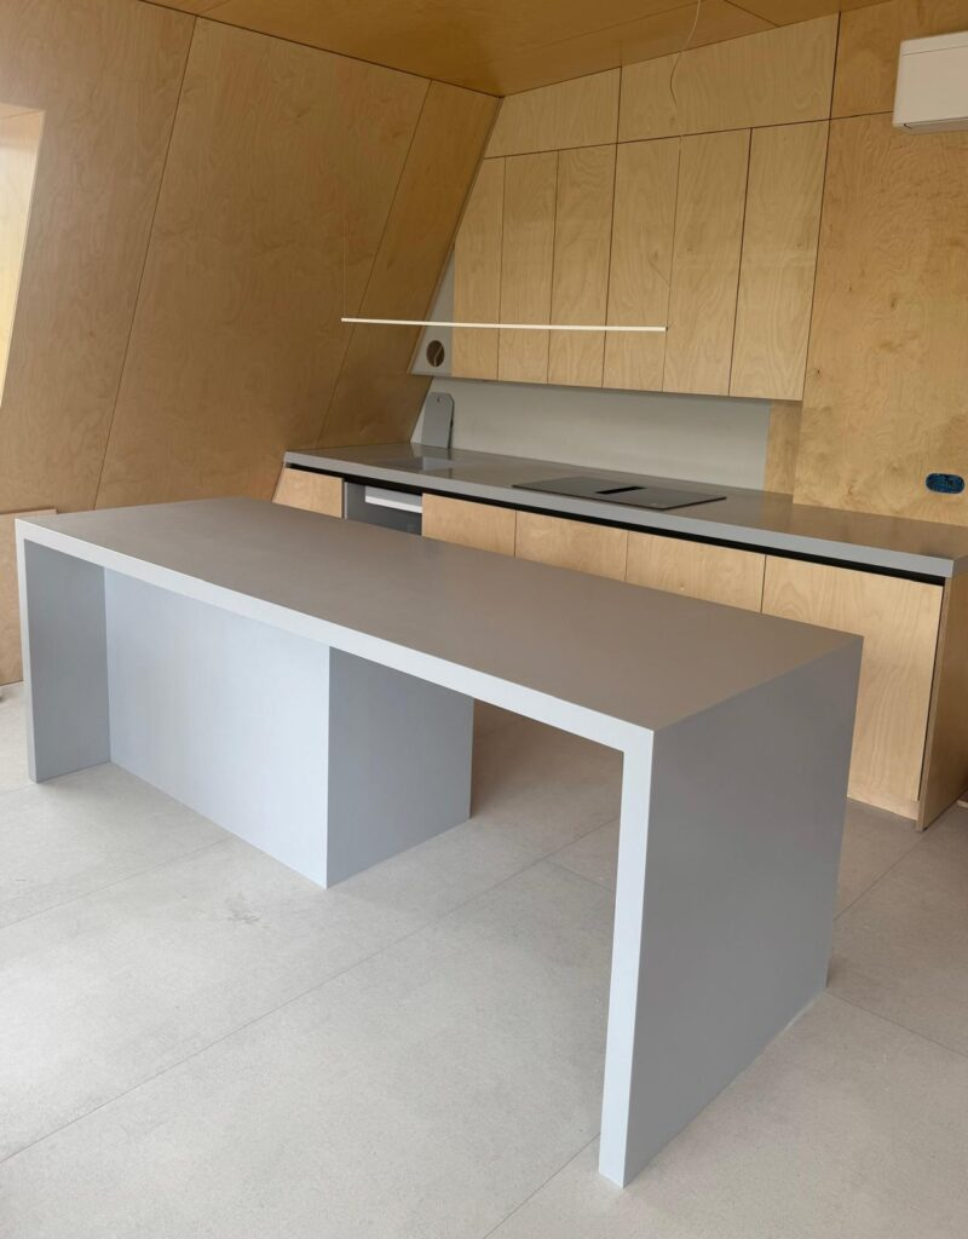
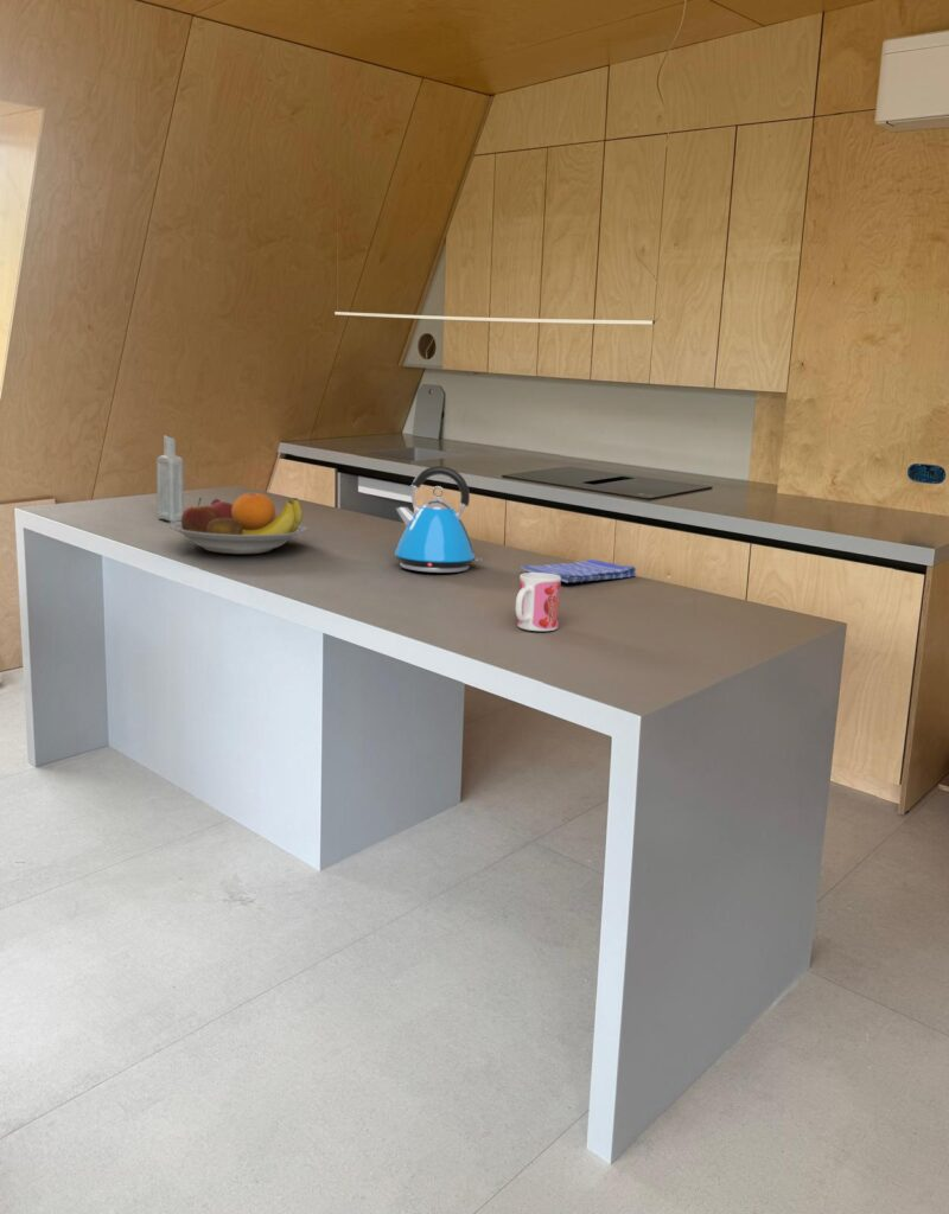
+ bottle (170, 478)
+ mug (533, 602)
+ dish towel (579, 569)
+ kettle (439, 517)
+ fruit bowl (237, 520)
